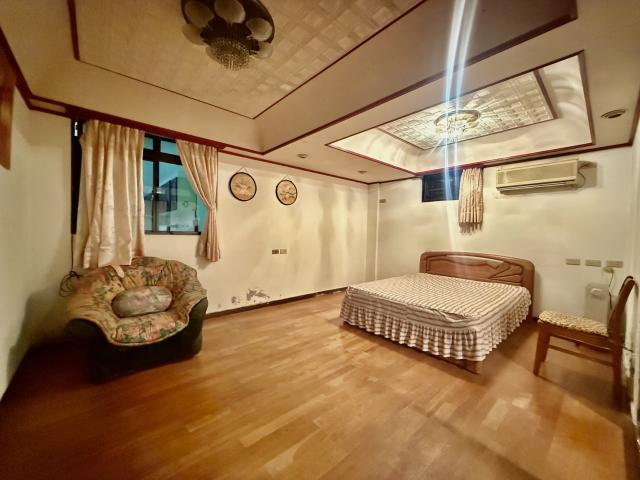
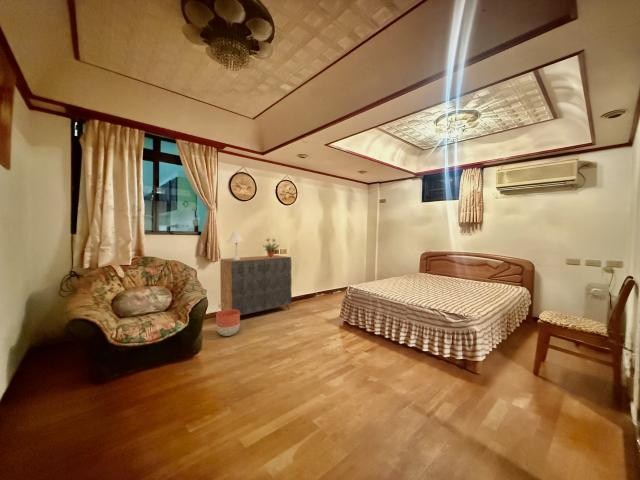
+ potted plant (270, 247)
+ table lamp (236, 245)
+ dresser (257, 285)
+ planter (228, 323)
